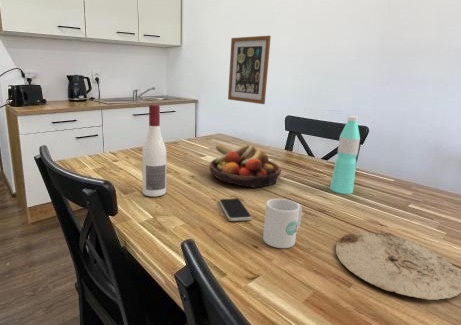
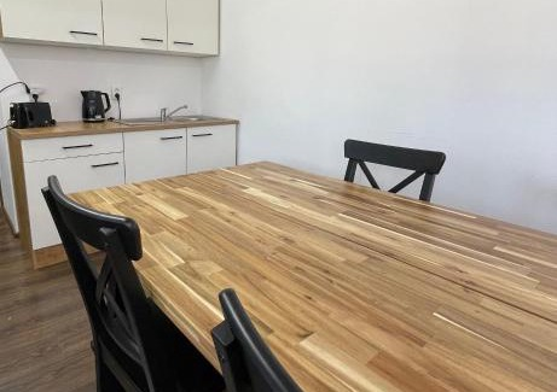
- water bottle (347, 154)
- fruit bowl (244, 162)
- mug (285, 220)
- wall art (247, 70)
- smartphone (234, 209)
- plate (395, 259)
- alcohol (154, 150)
